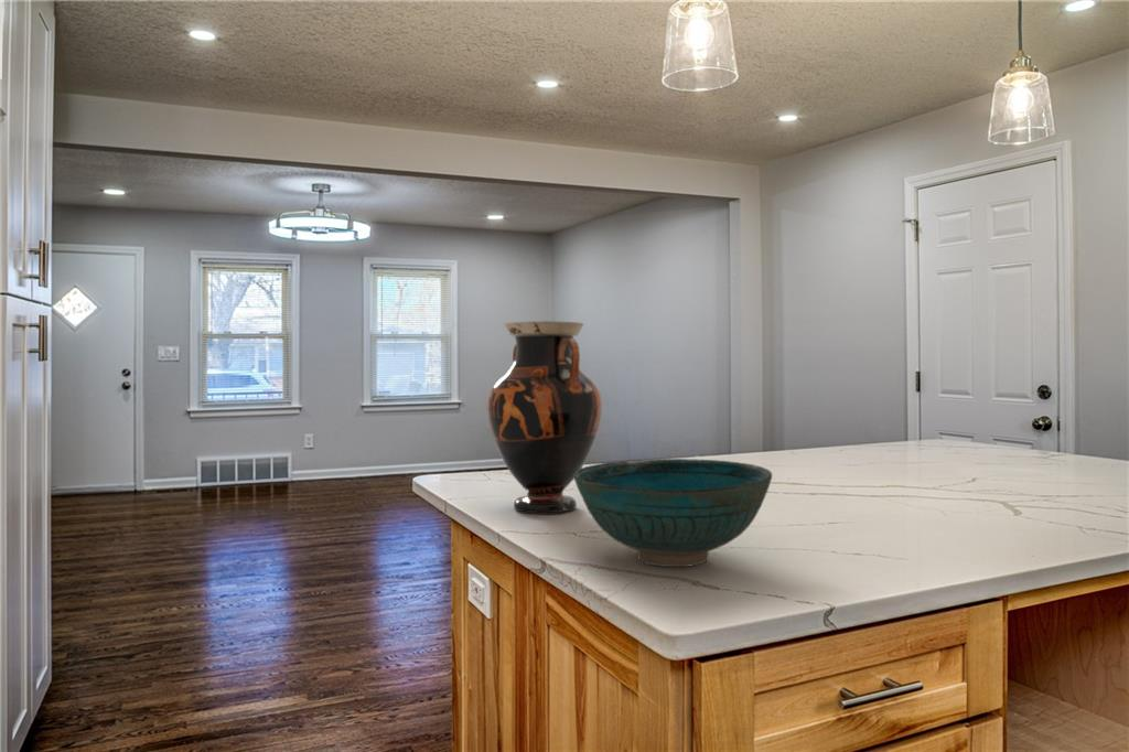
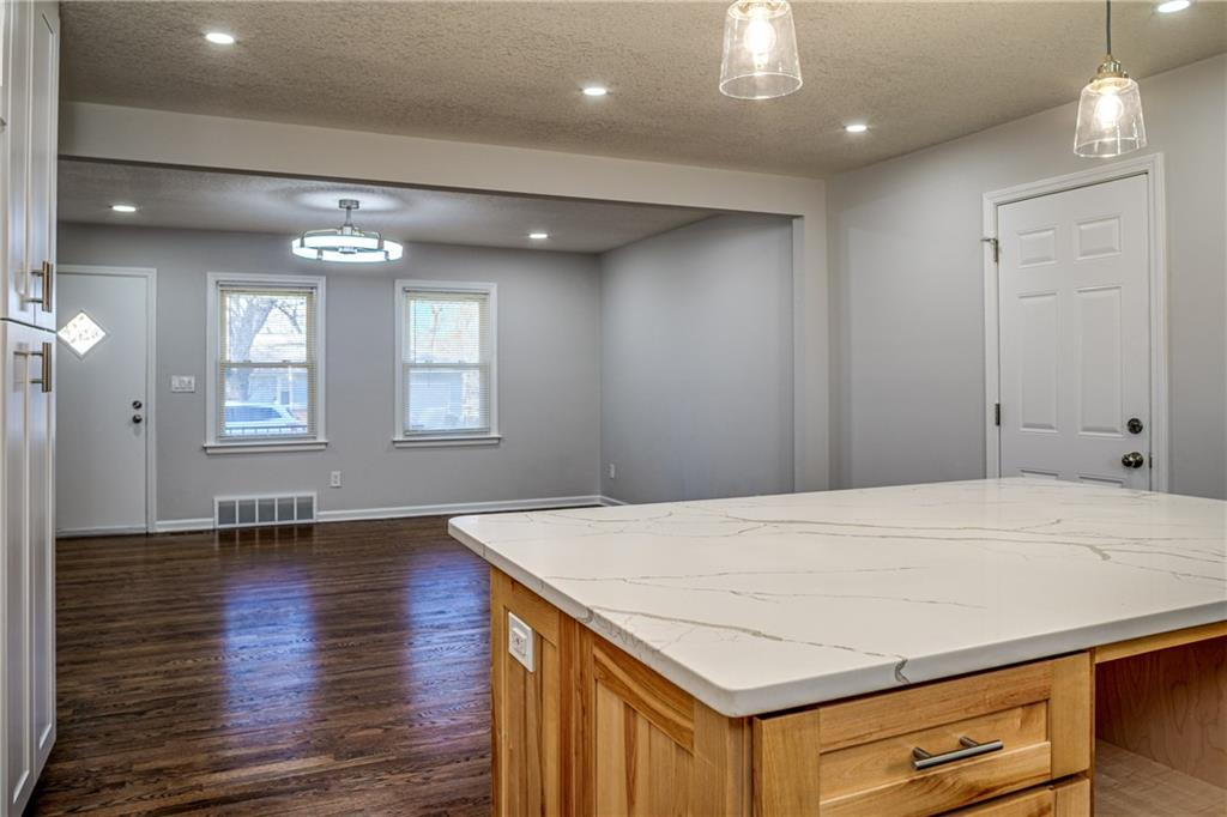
- bowl (671, 514)
- vase (544, 416)
